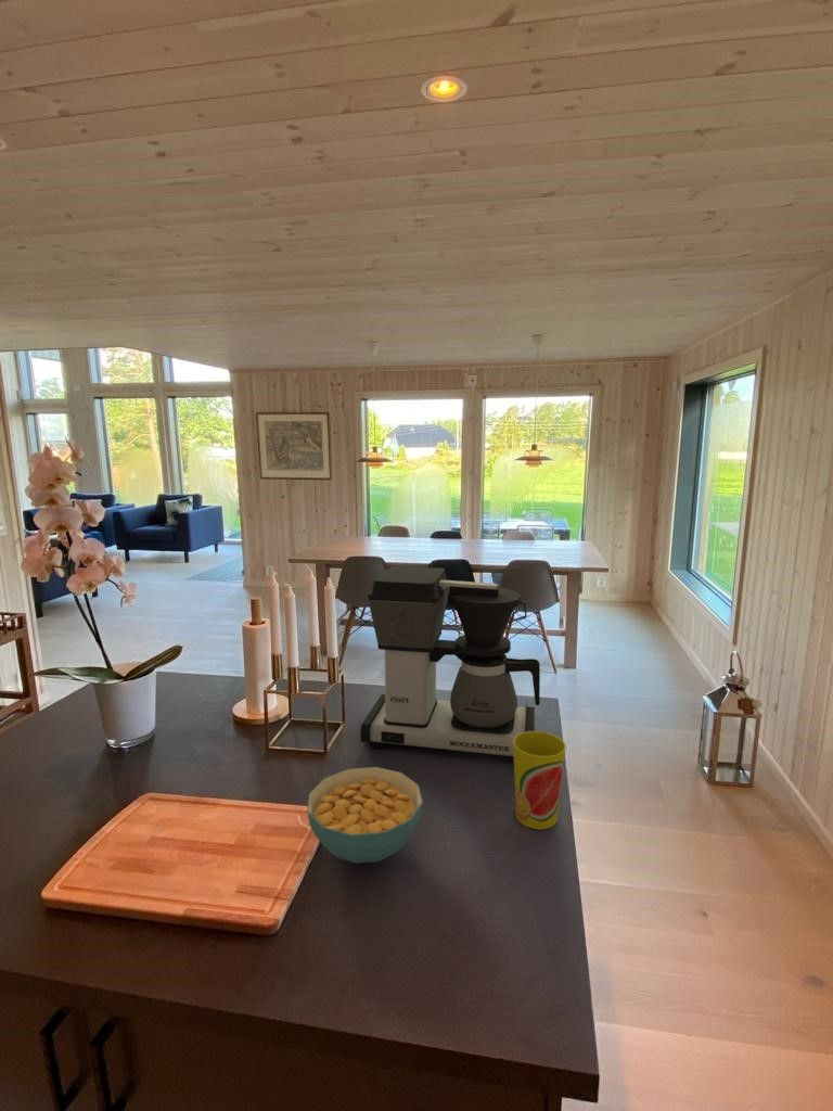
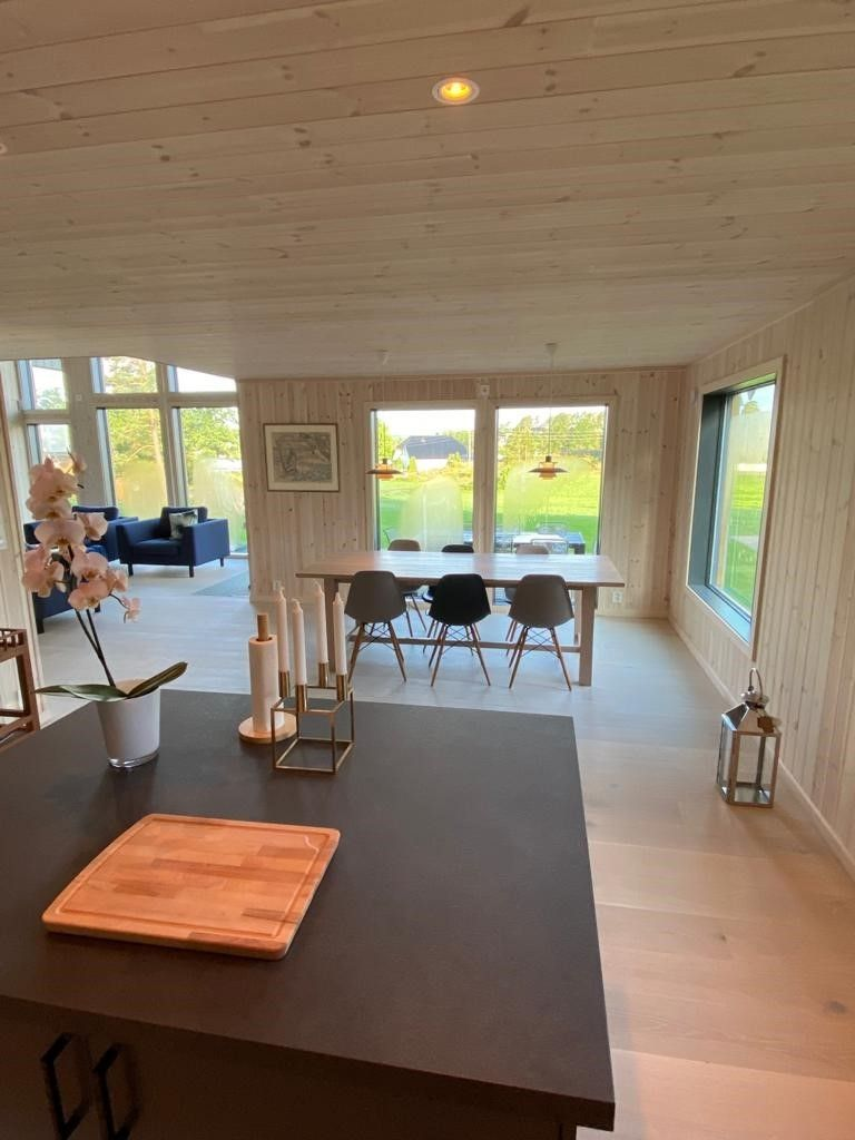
- coffee maker (457, 656)
- cereal bowl (366, 822)
- cup (537, 780)
